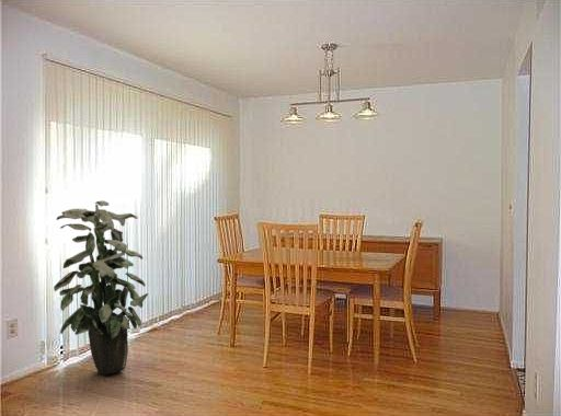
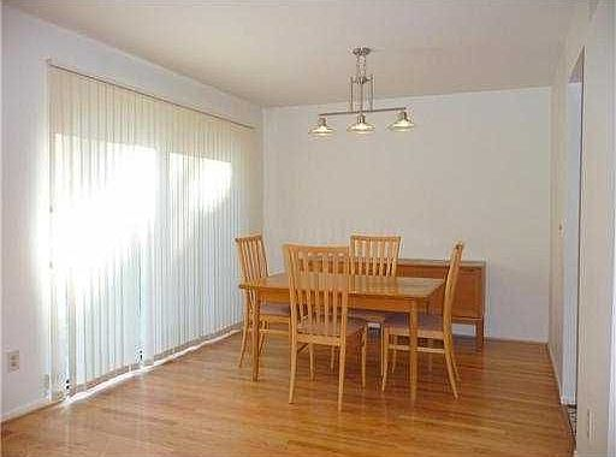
- indoor plant (101, 286)
